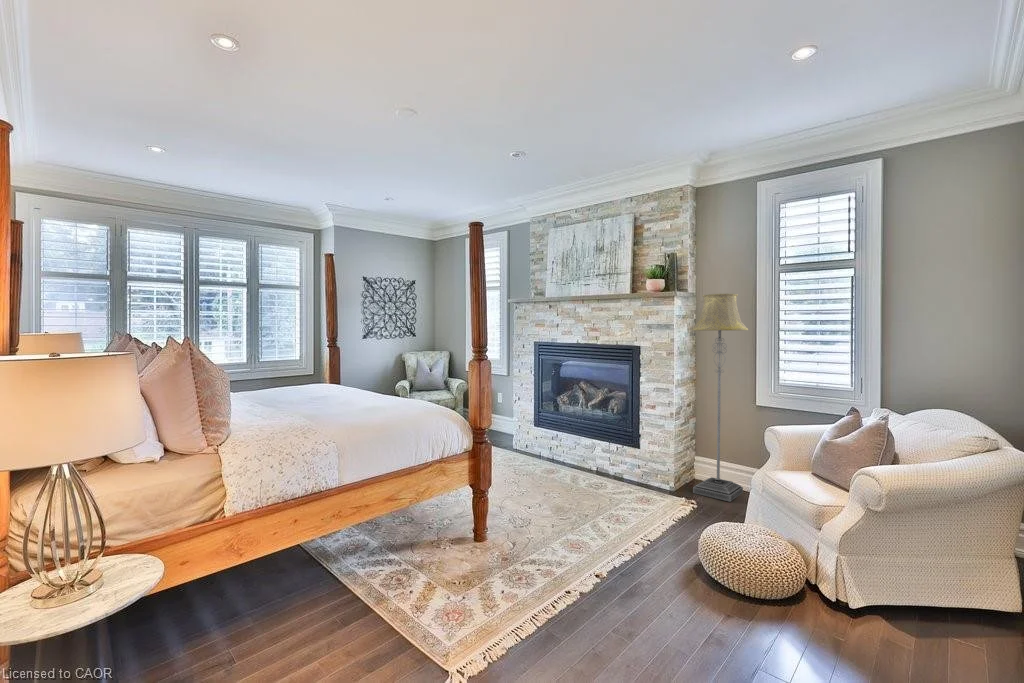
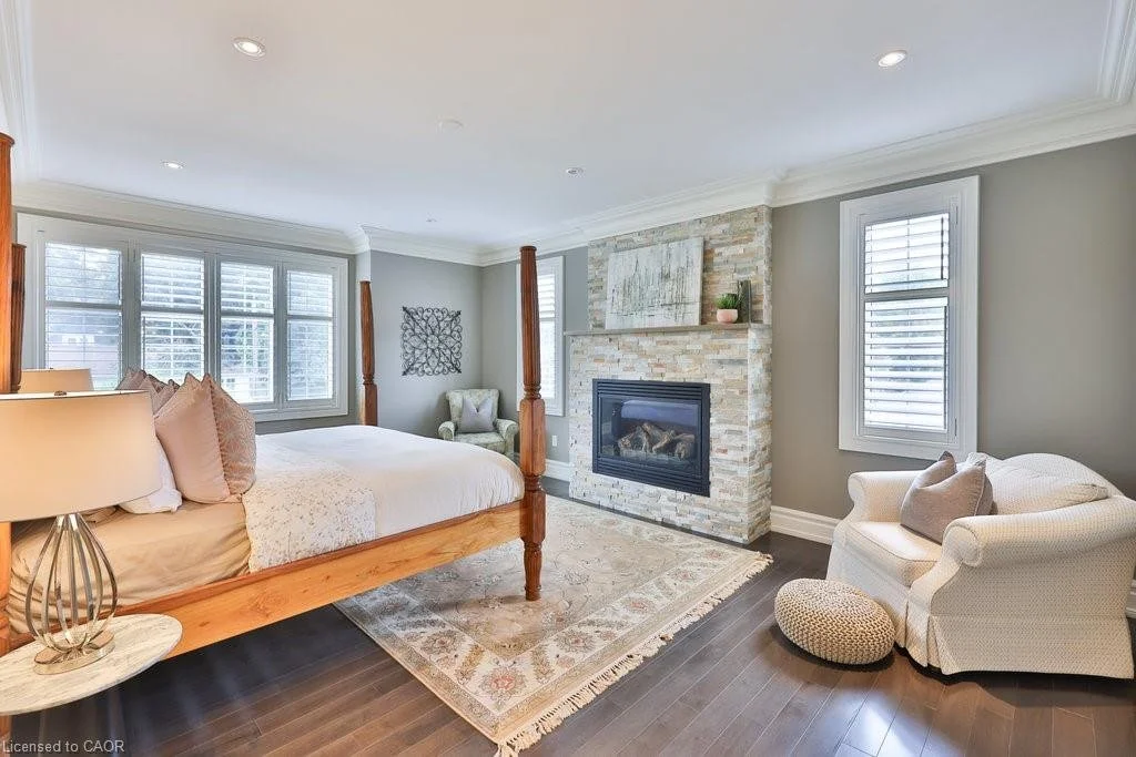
- floor lamp (718, 394)
